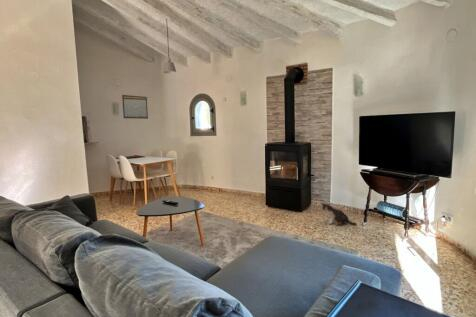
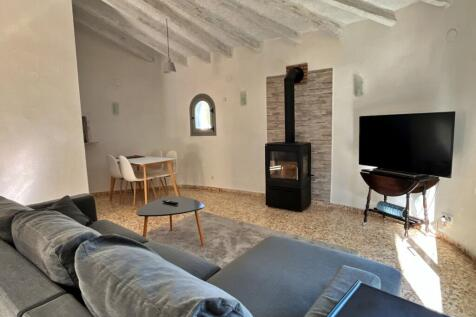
- plush toy (337, 213)
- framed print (135, 107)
